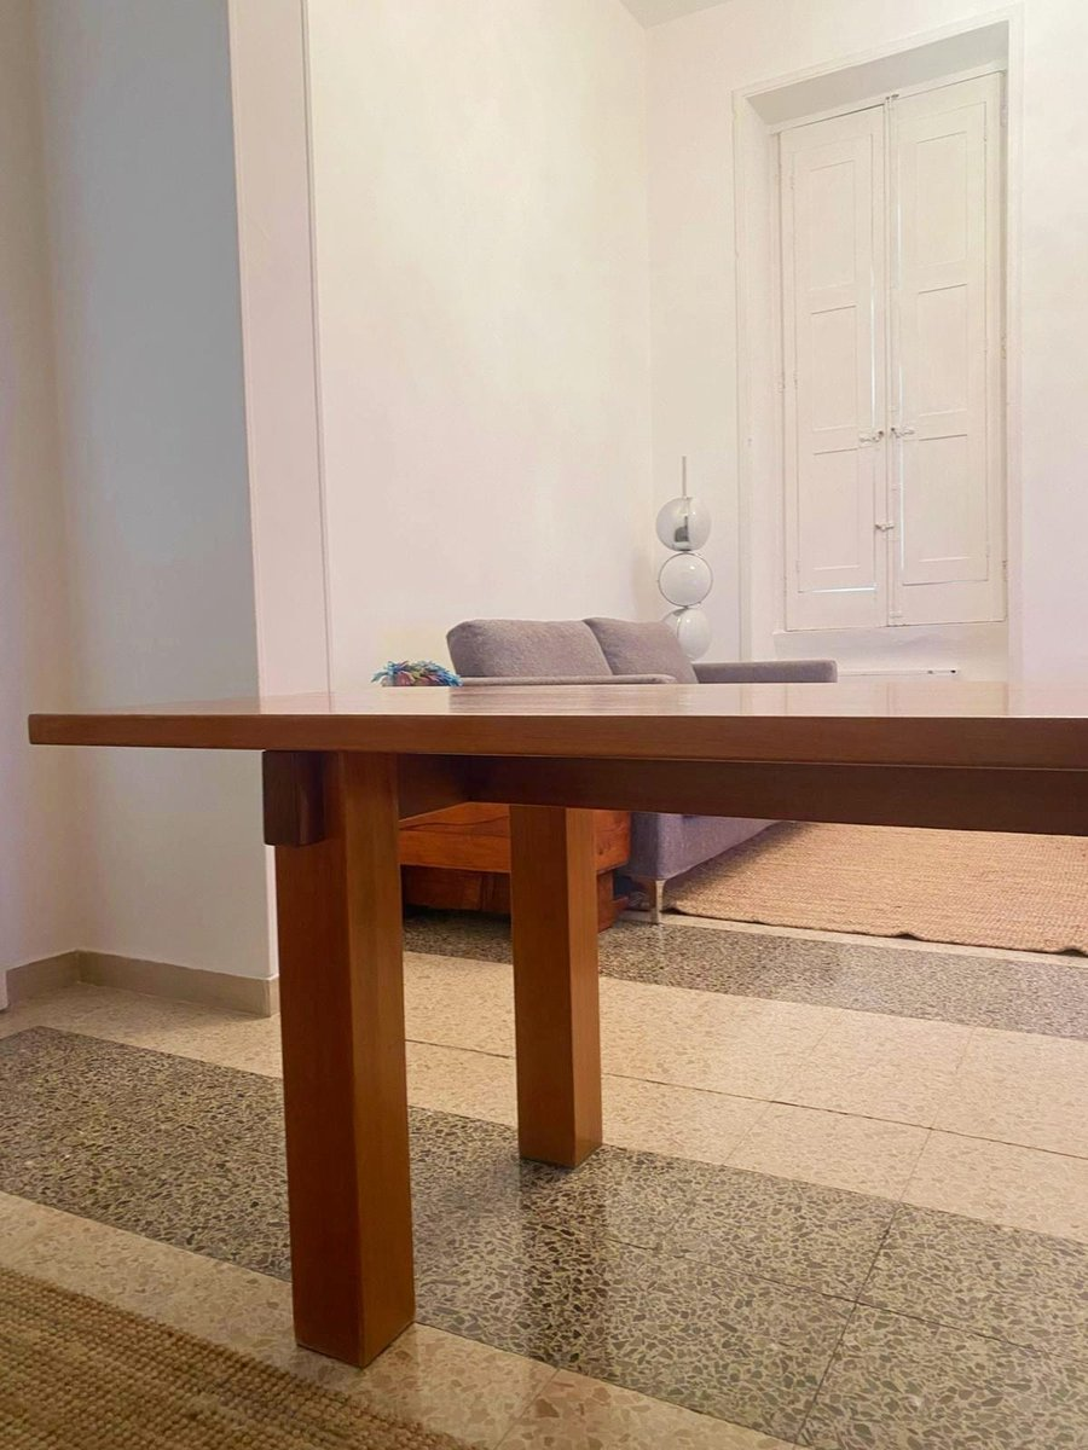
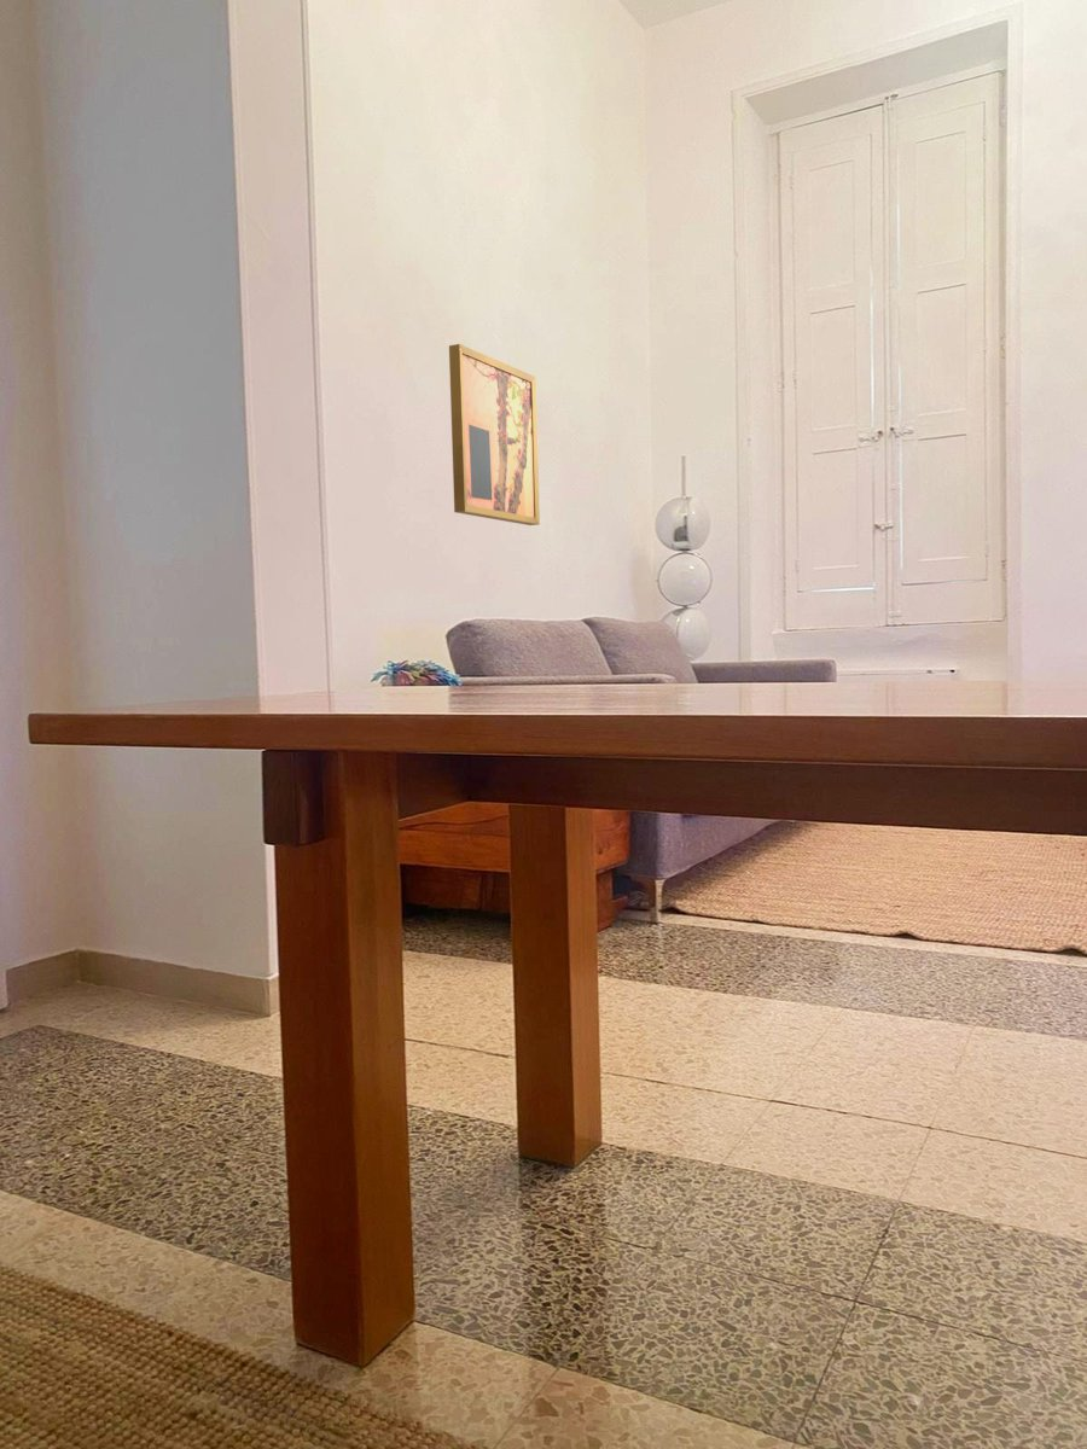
+ wall art (496, 441)
